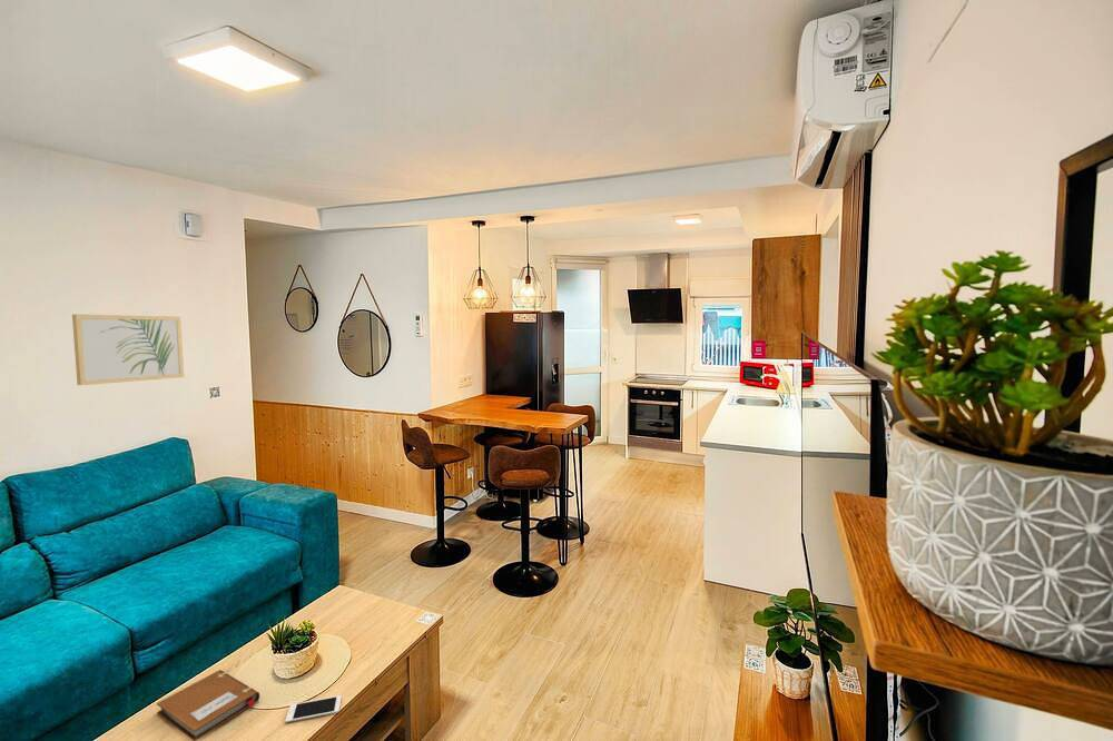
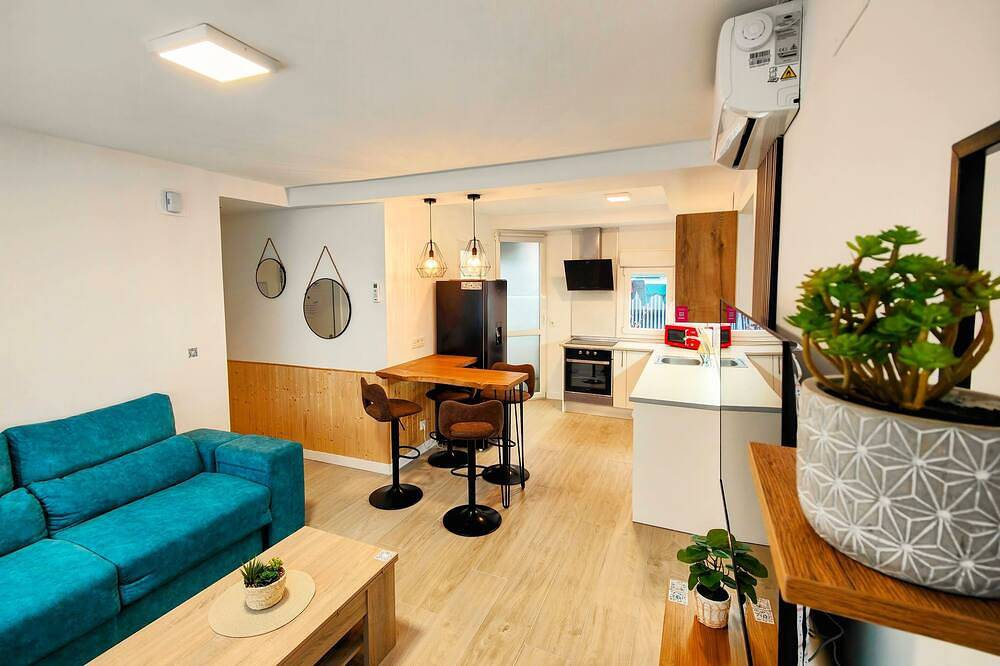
- notebook (210, 702)
- wall art (132, 348)
- cell phone (314, 708)
